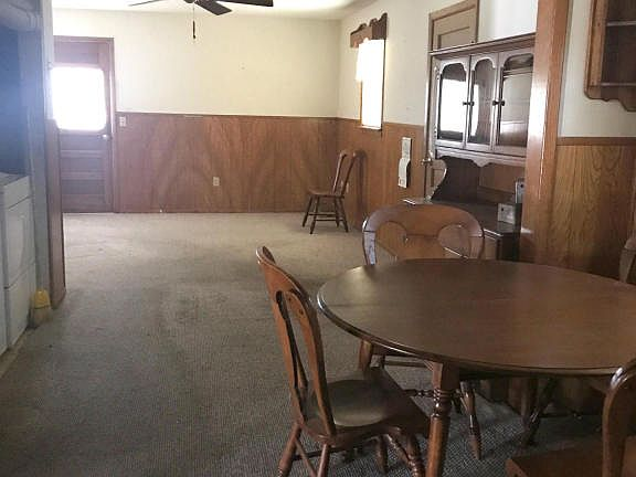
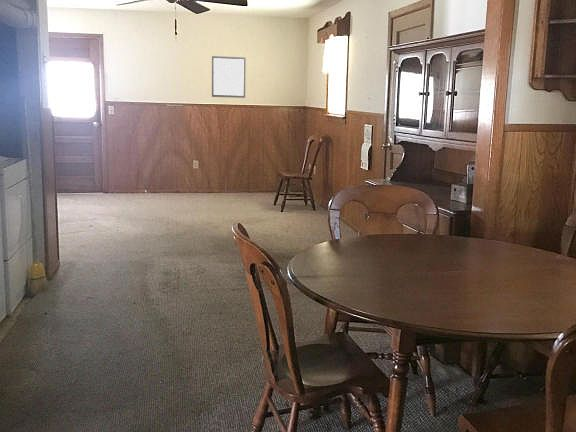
+ wall art (228, 77)
